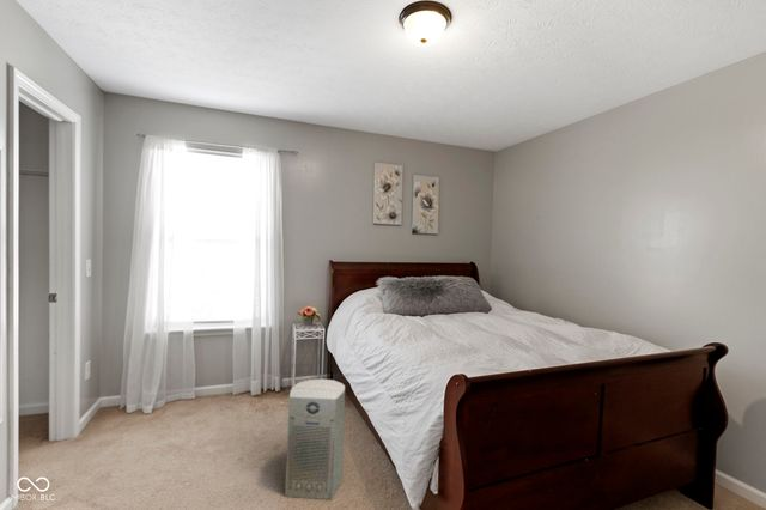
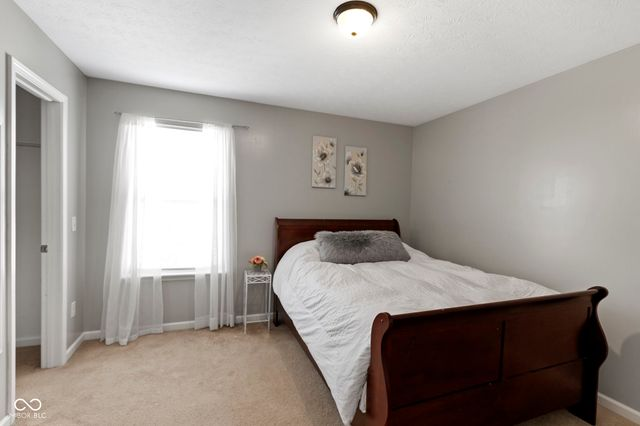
- fan (317, 432)
